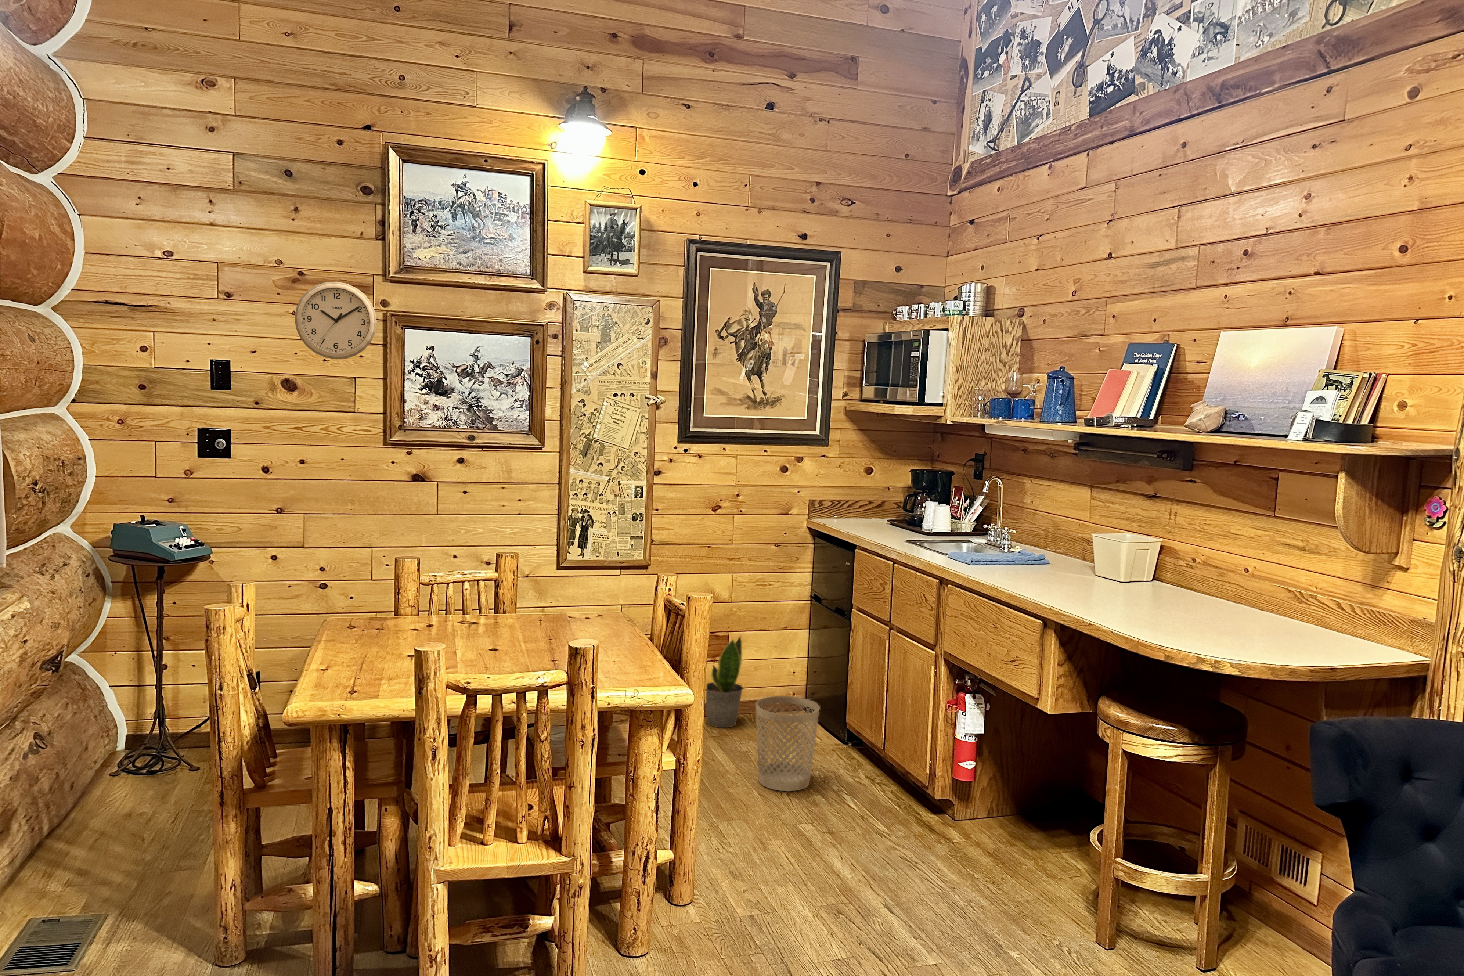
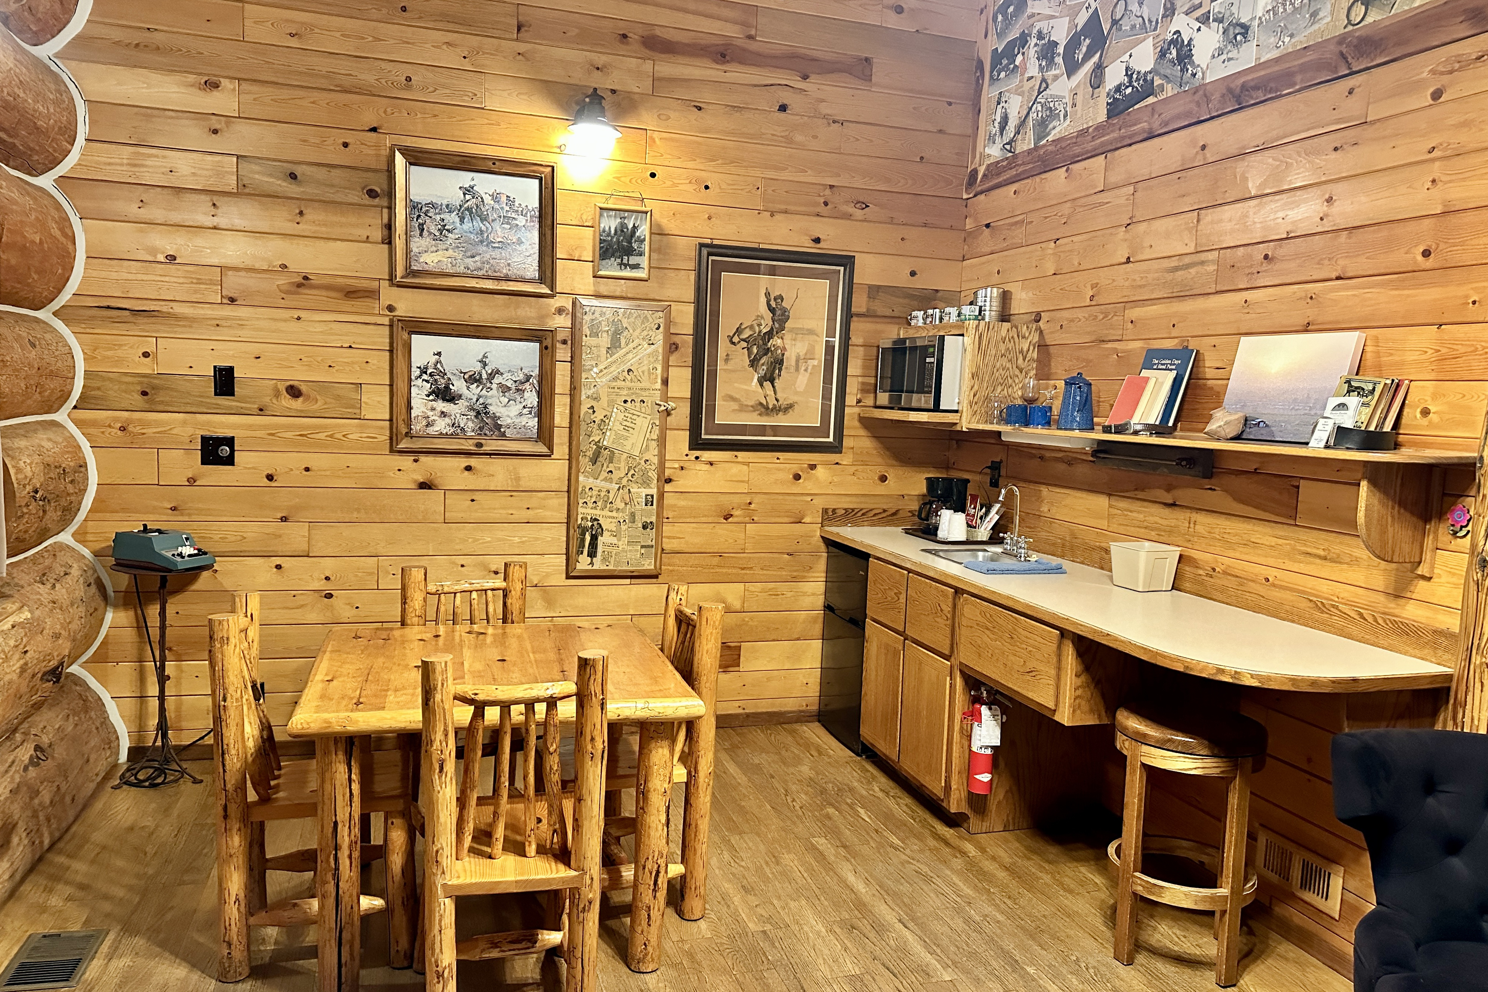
- wall clock (337, 320)
- wastebasket (785, 744)
- potted plant (723, 679)
